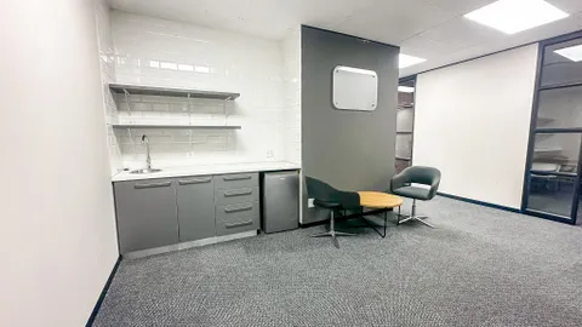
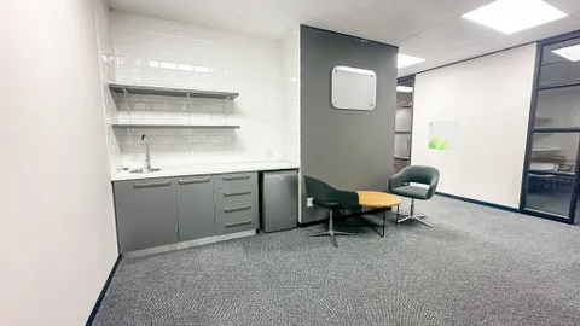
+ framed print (442, 135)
